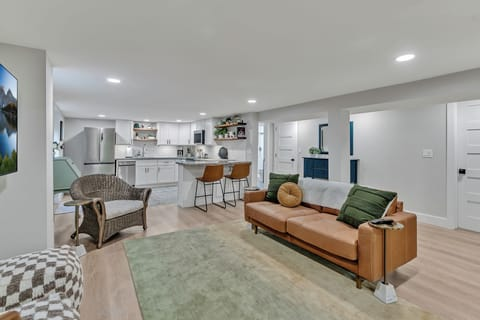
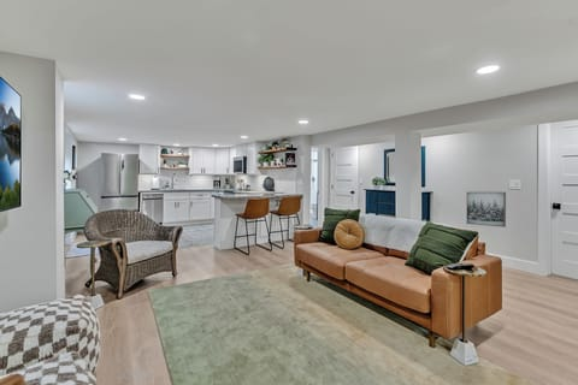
+ wall art (484, 208)
